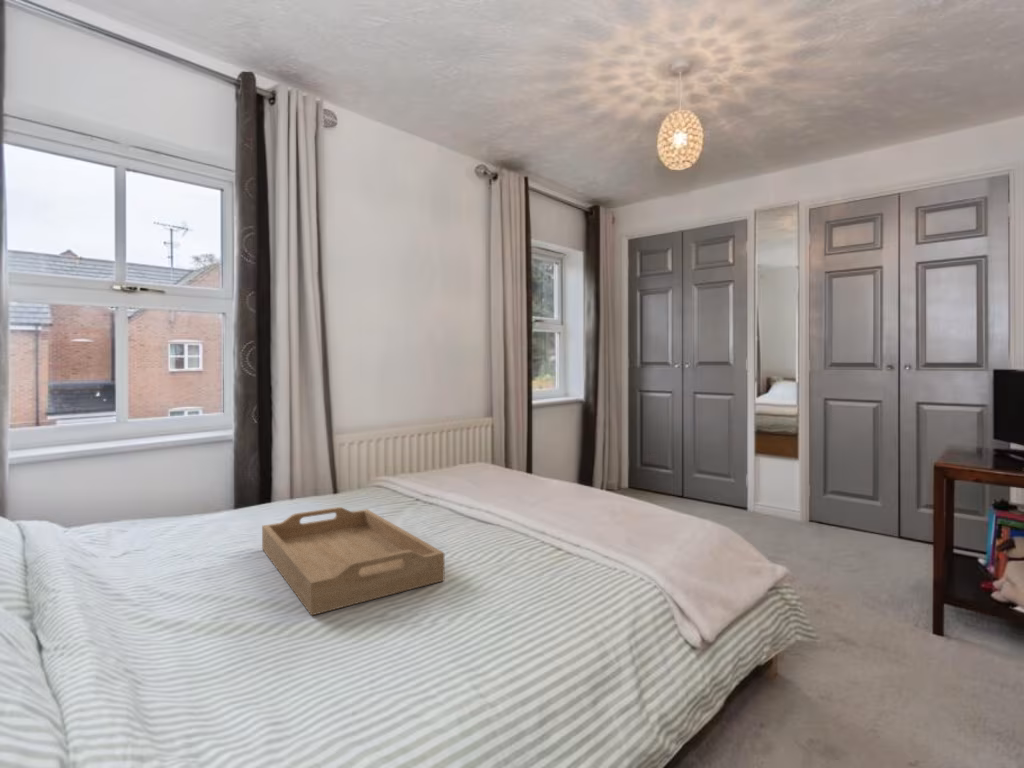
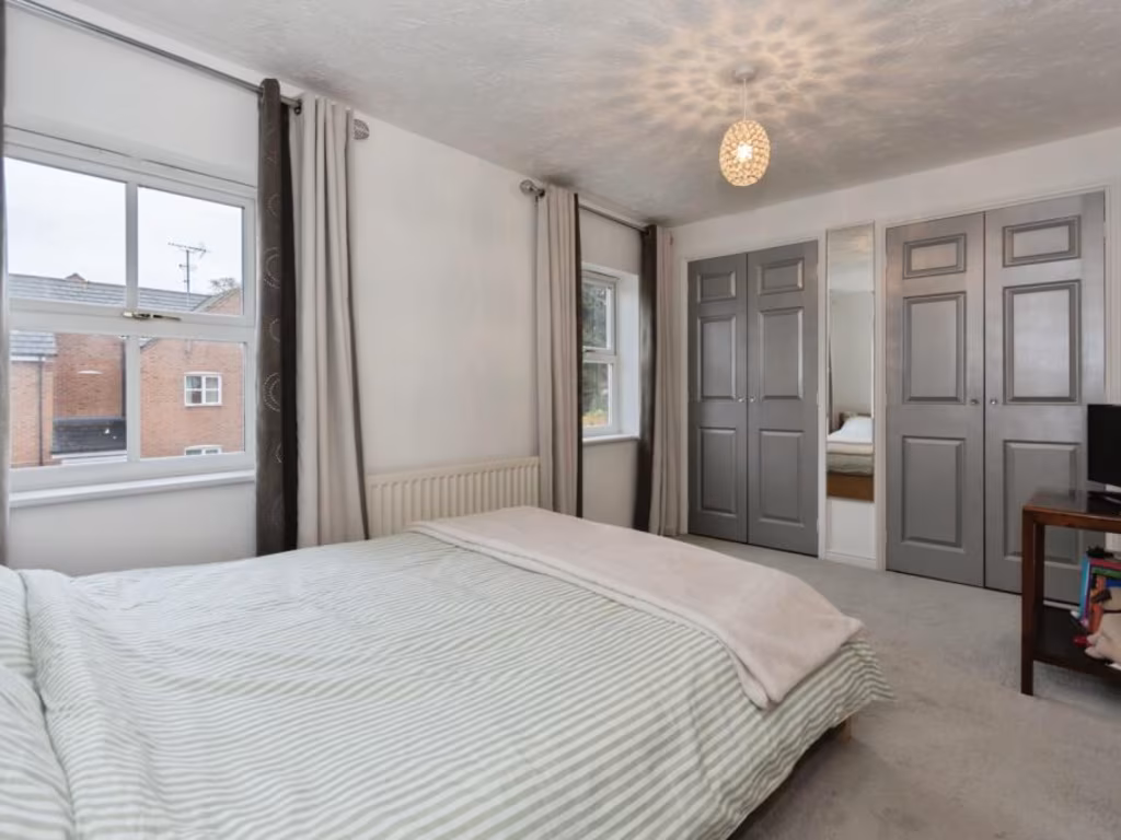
- serving tray (345, 546)
